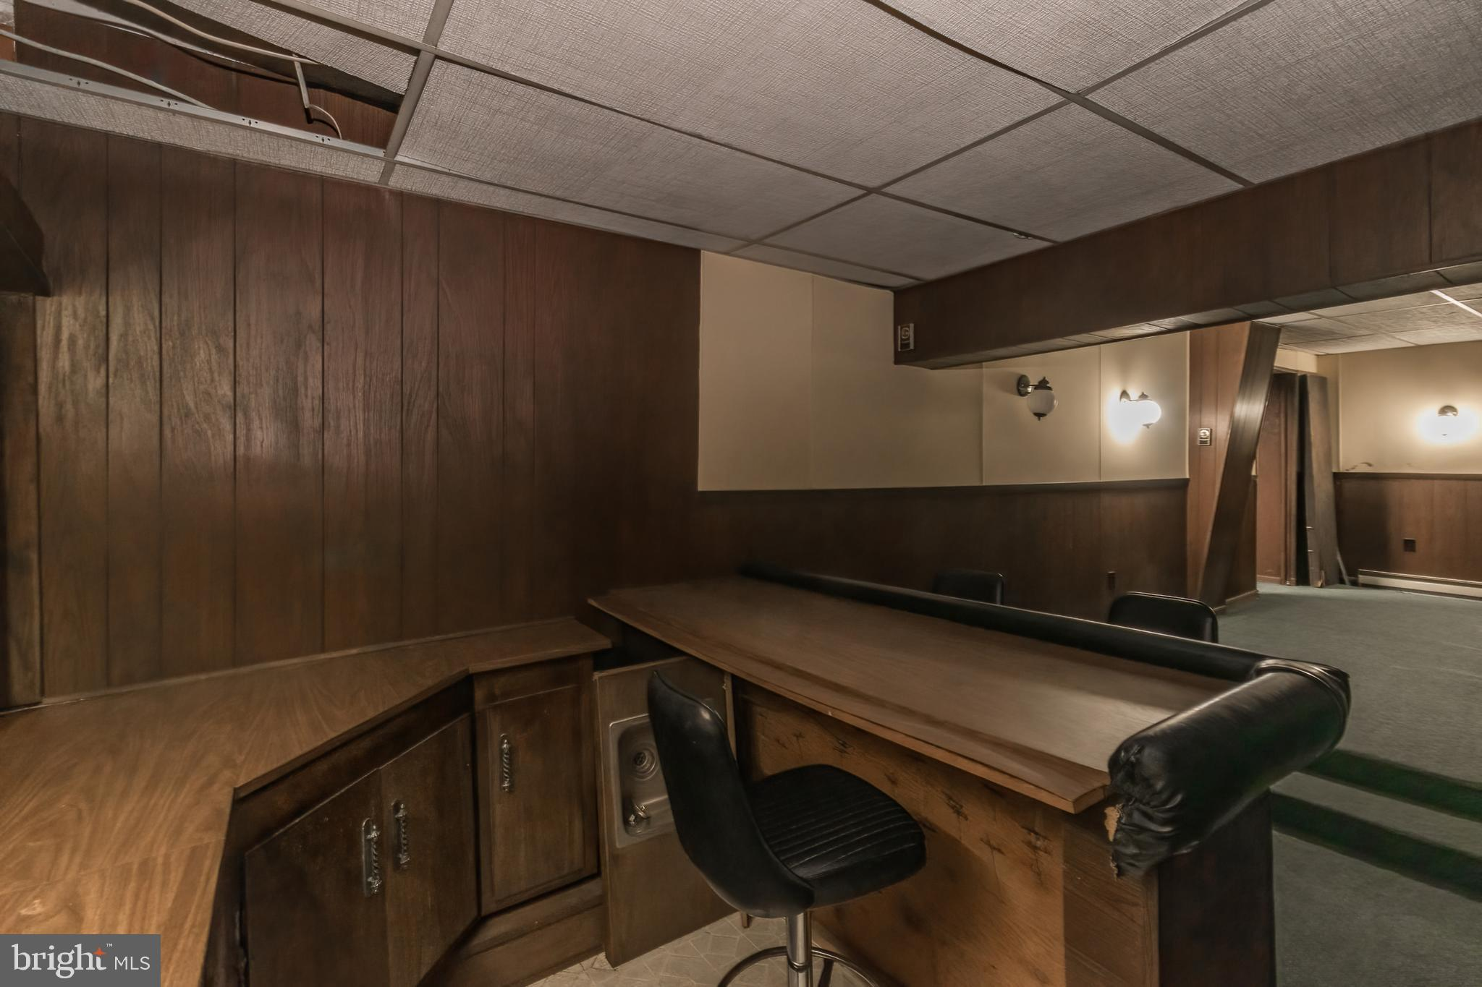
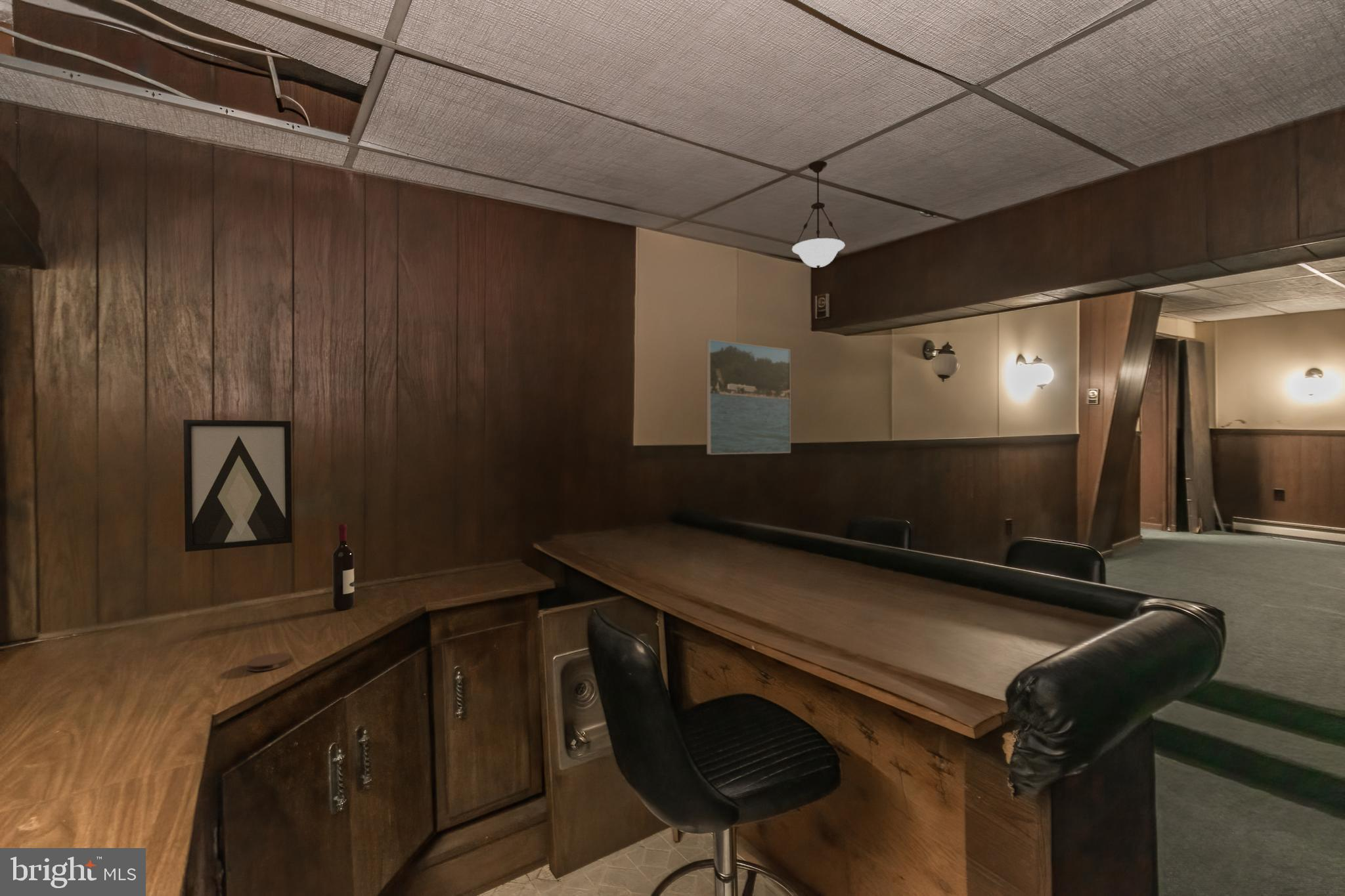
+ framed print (750, 399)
+ pendant light (818, 217)
+ wall art (240, 483)
+ wine bottle (343, 566)
+ coaster (269, 662)
